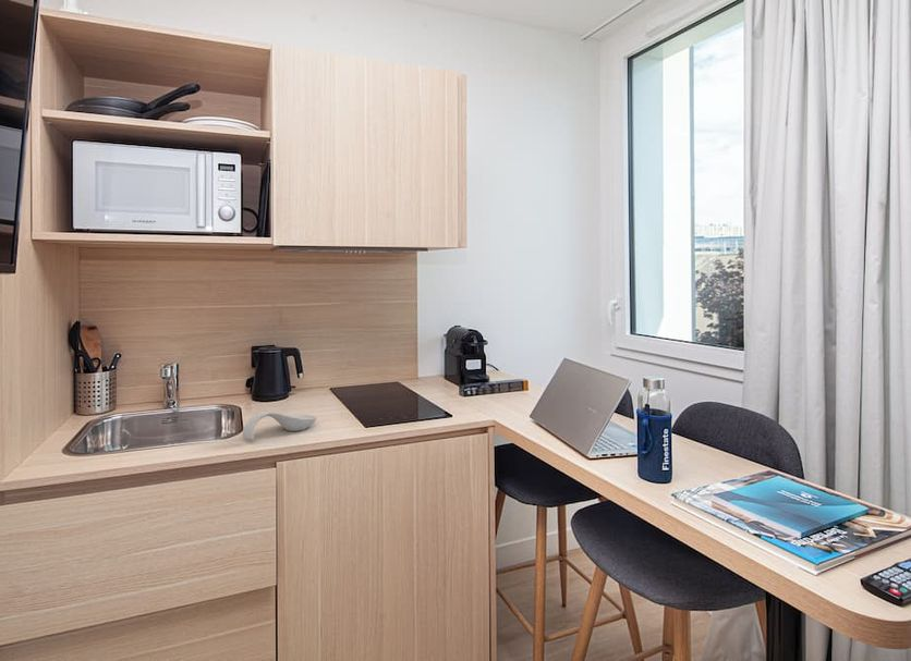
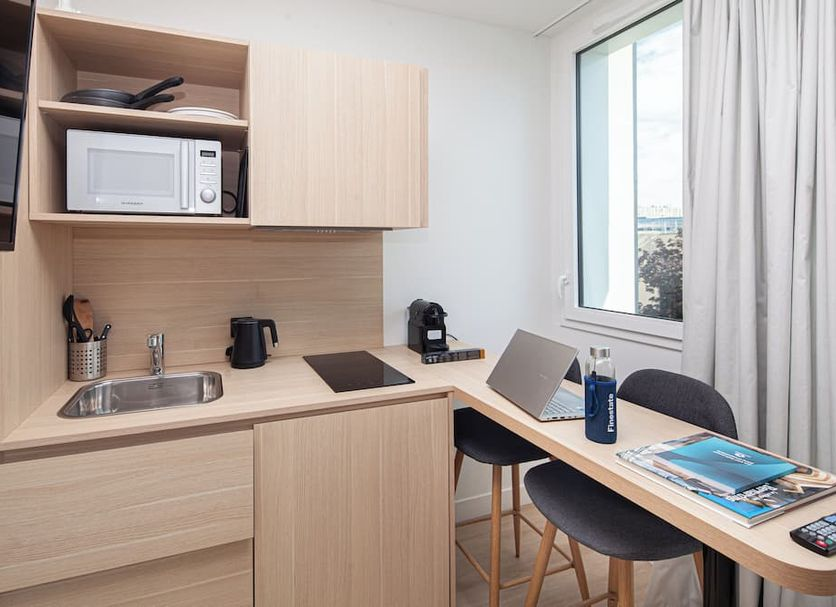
- spoon rest (281, 420)
